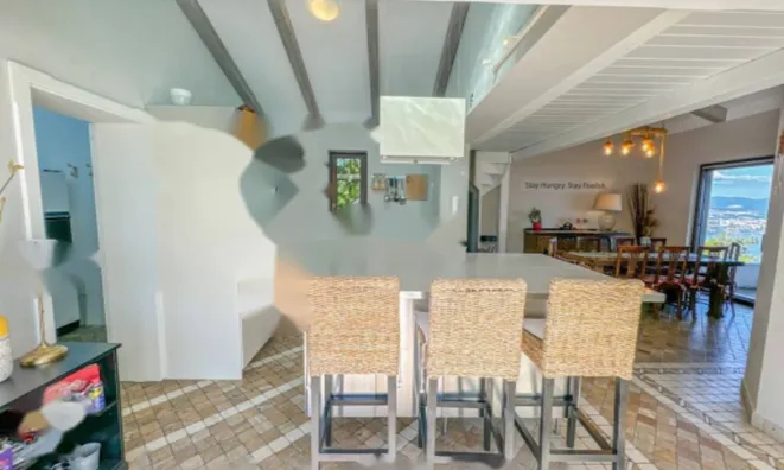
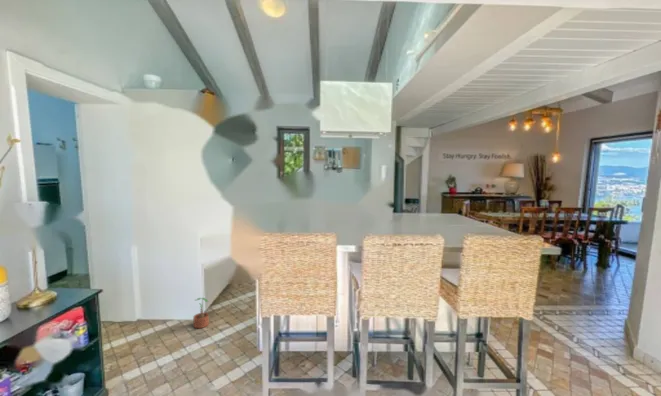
+ potted plant (201, 311)
